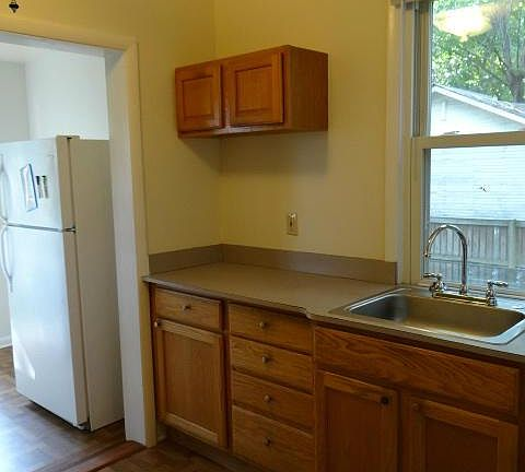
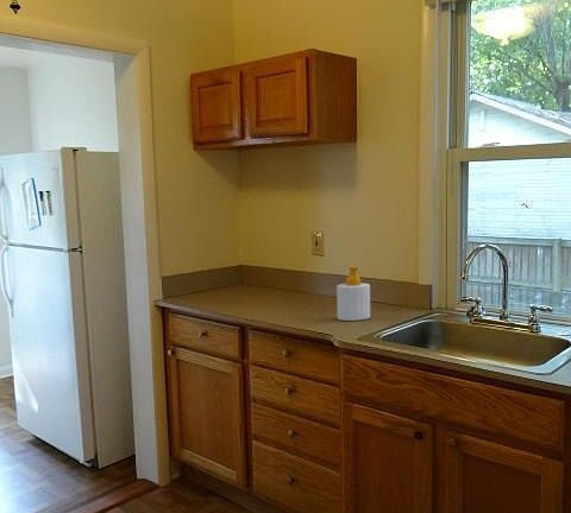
+ soap bottle (353, 292)
